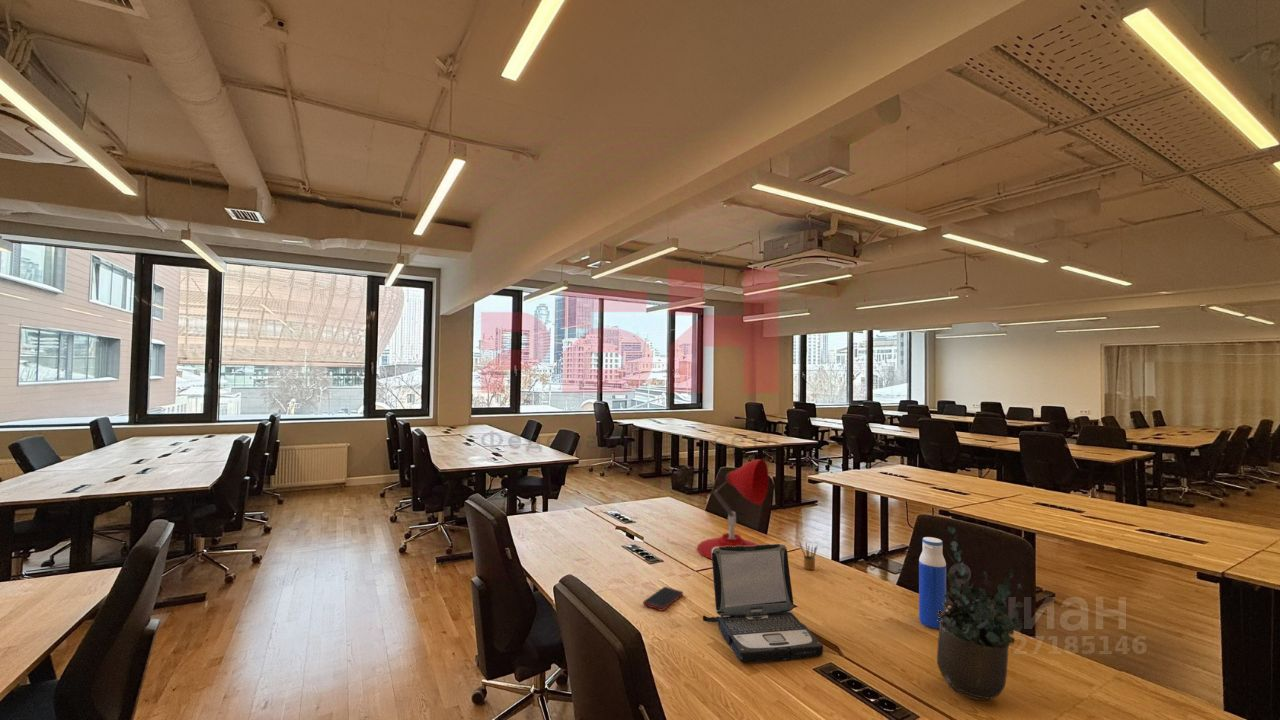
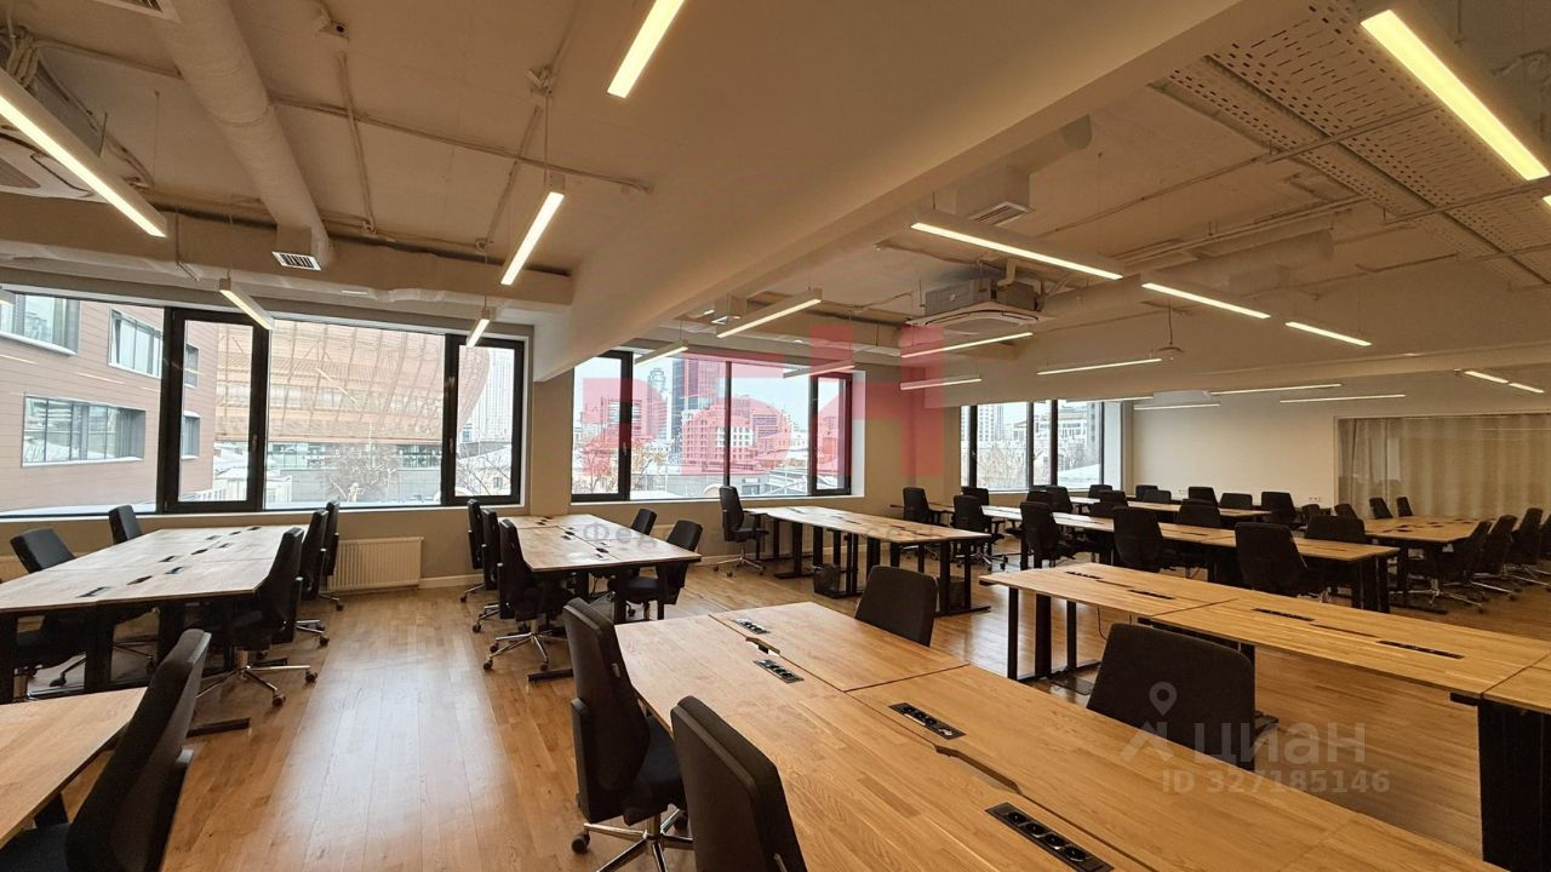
- water bottle (932, 581)
- pencil box (808, 555)
- cell phone (663, 598)
- potted plant (974, 613)
- laptop (761, 596)
- desk lamp (728, 505)
